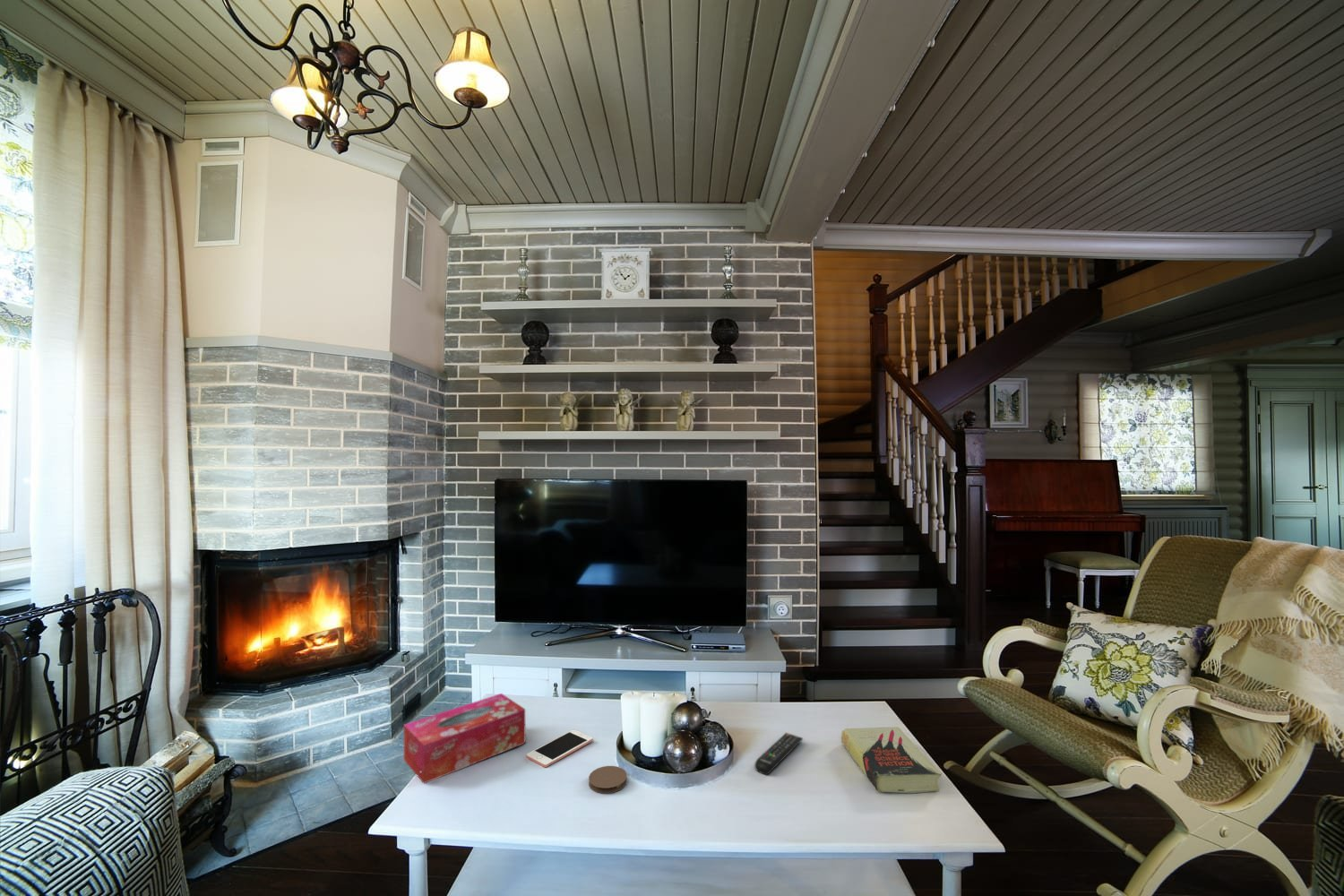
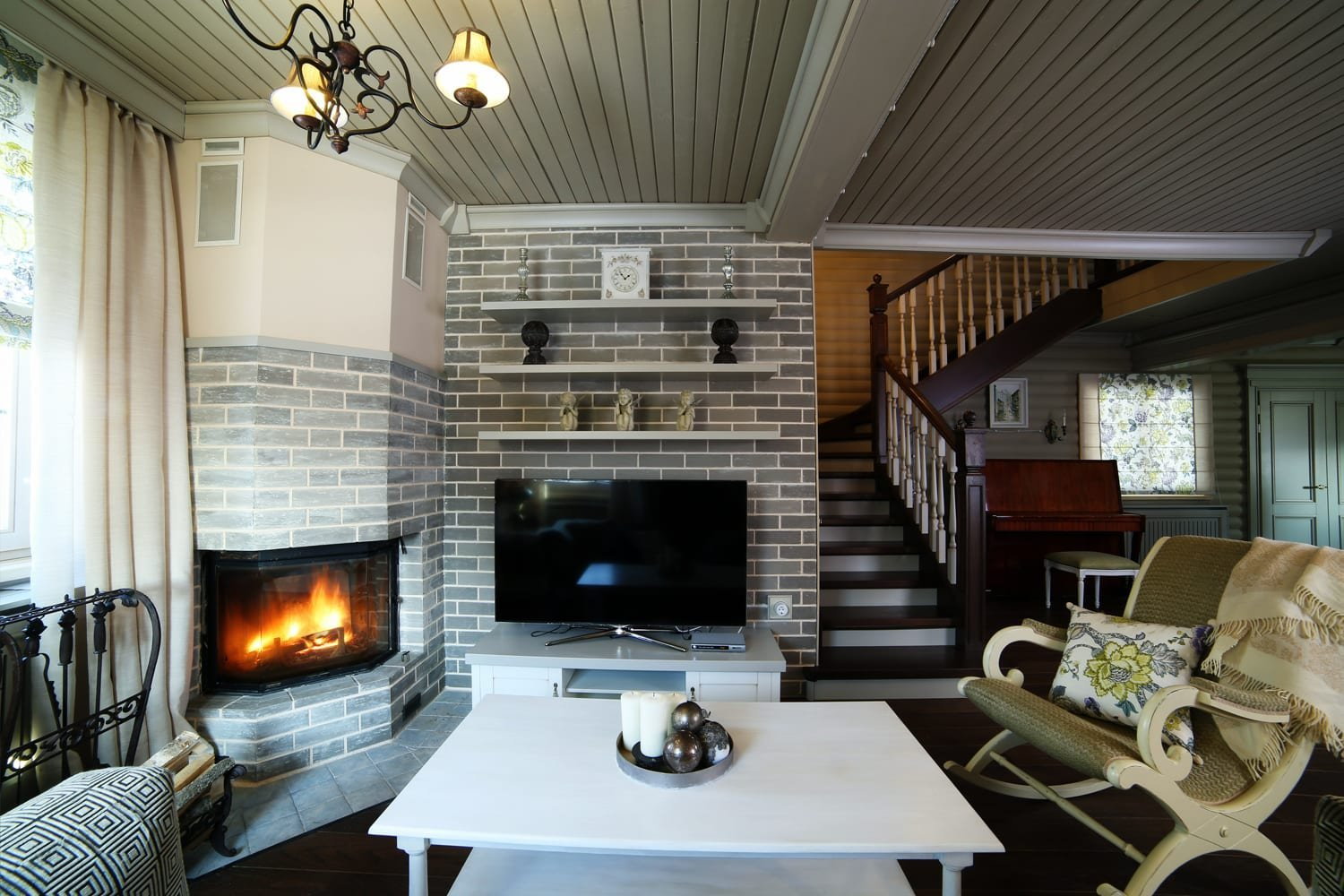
- book (888, 756)
- coaster (607, 779)
- remote control (780, 751)
- cell phone (560, 747)
- tissue box (466, 734)
